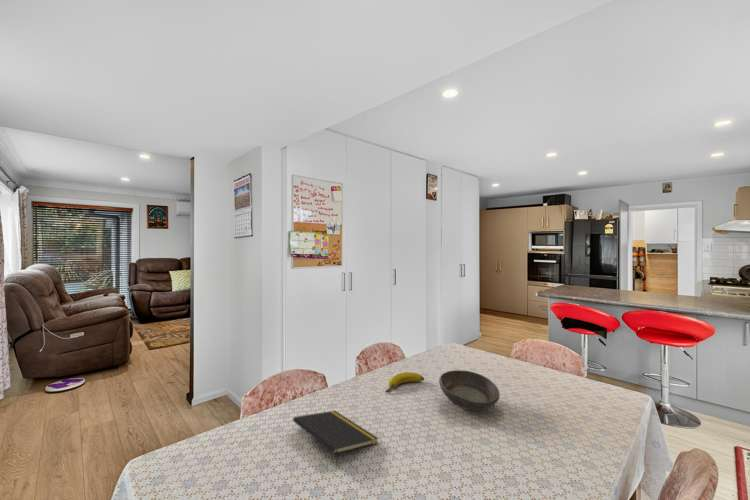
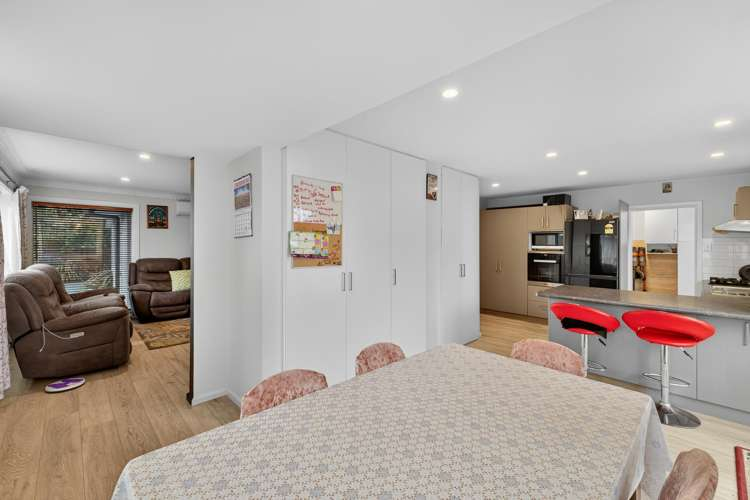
- banana (402, 380)
- bowl (468, 392)
- notepad (334, 429)
